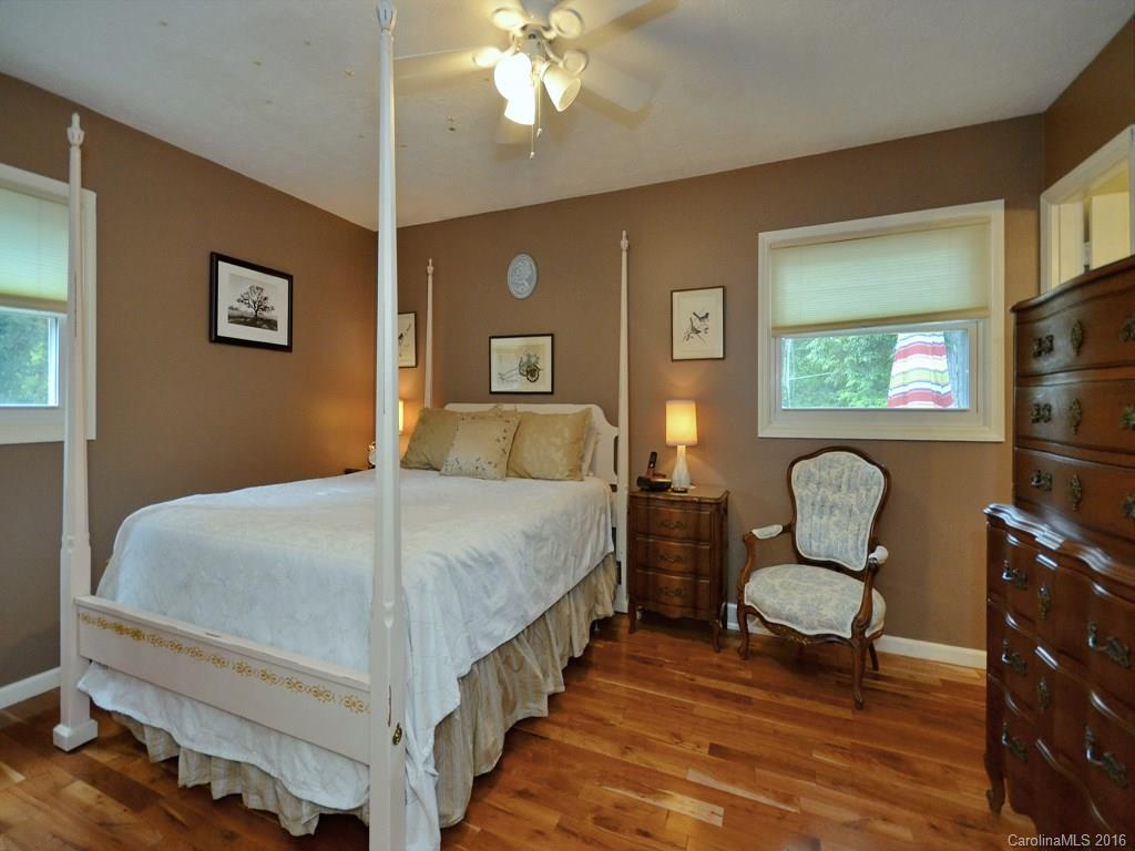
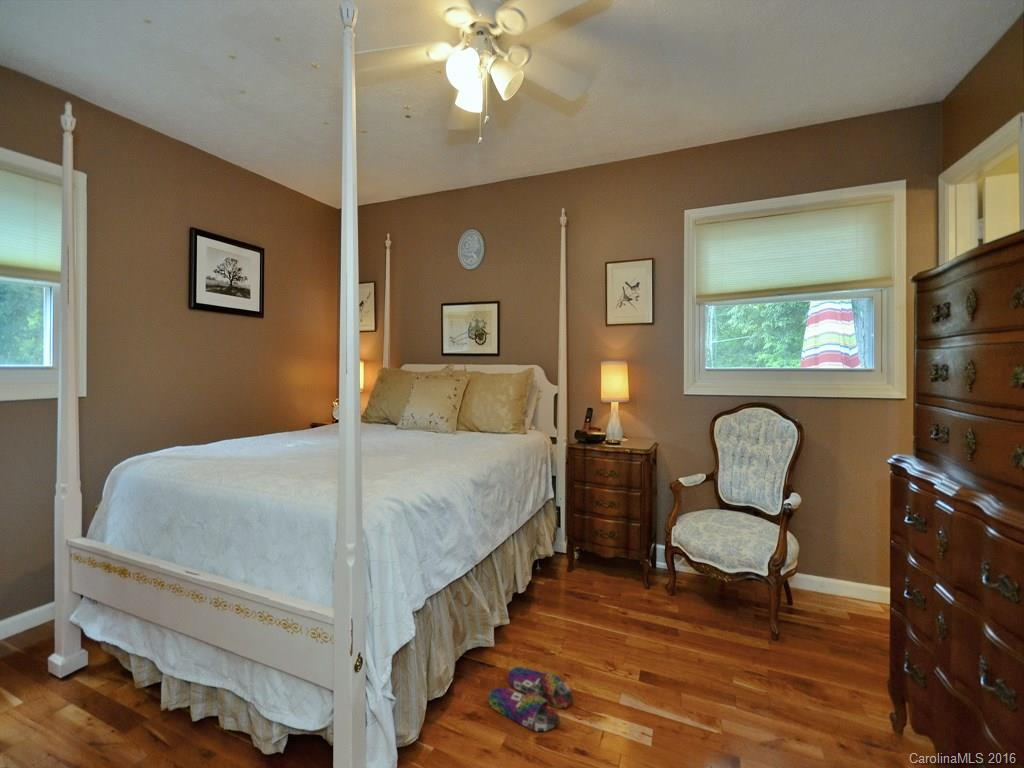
+ slippers (531, 691)
